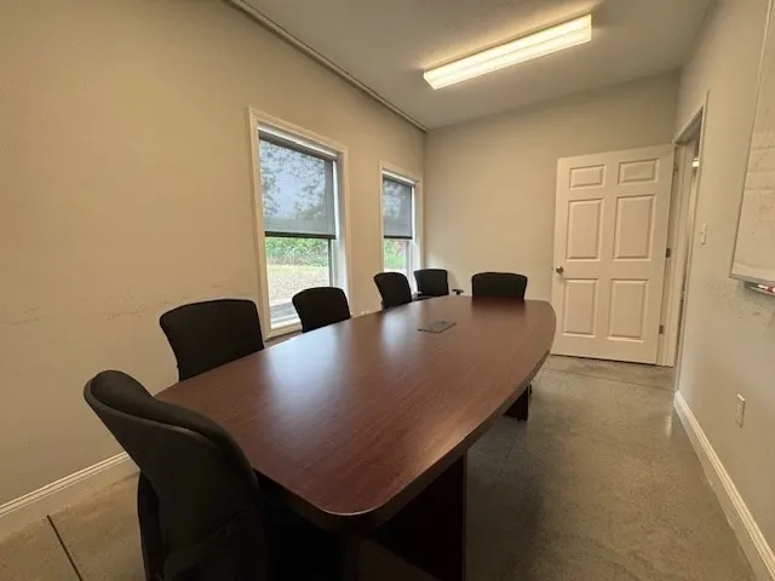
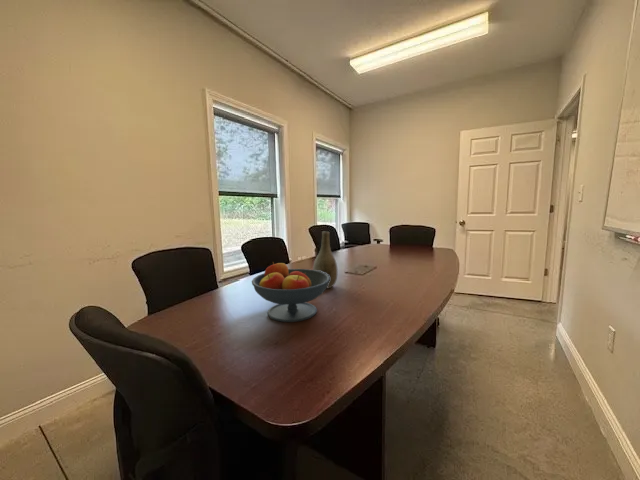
+ fruit bowl (291, 289)
+ vase (325, 259)
